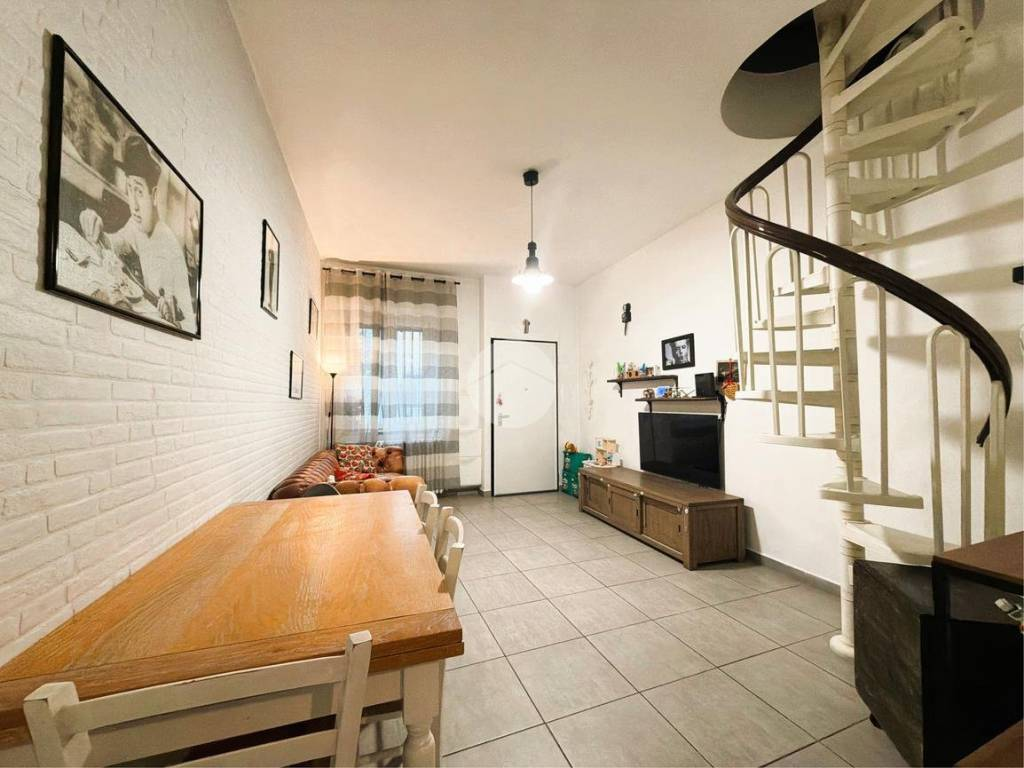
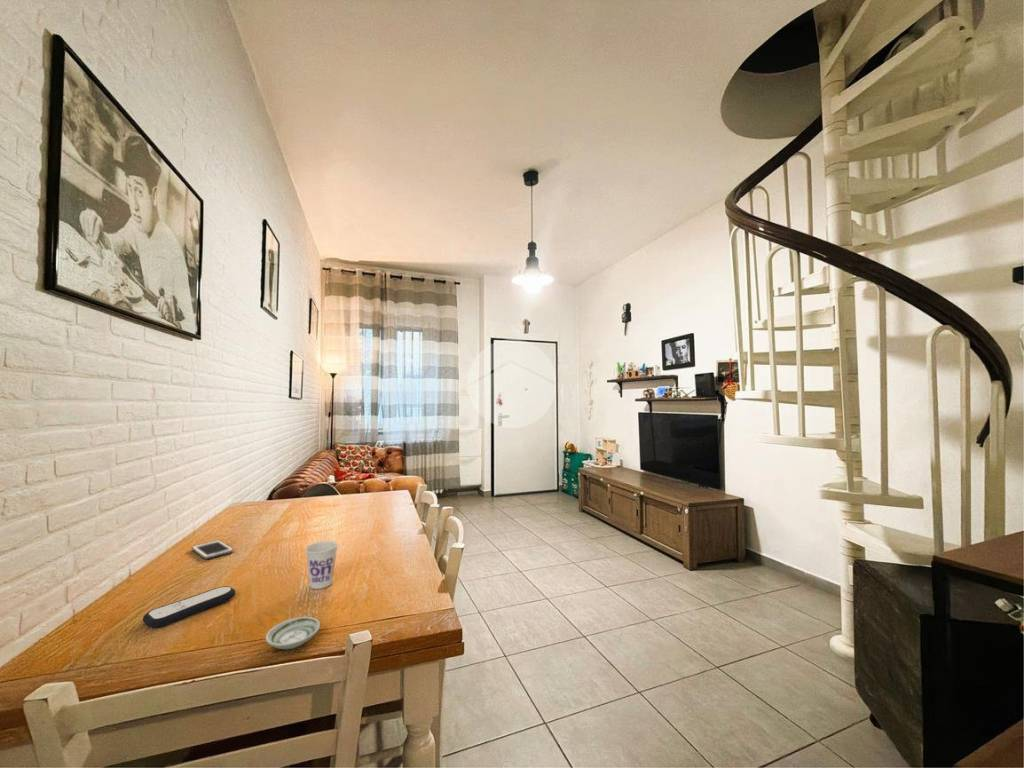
+ remote control (192, 604)
+ cup (321, 565)
+ cell phone (212, 549)
+ saucer (293, 635)
